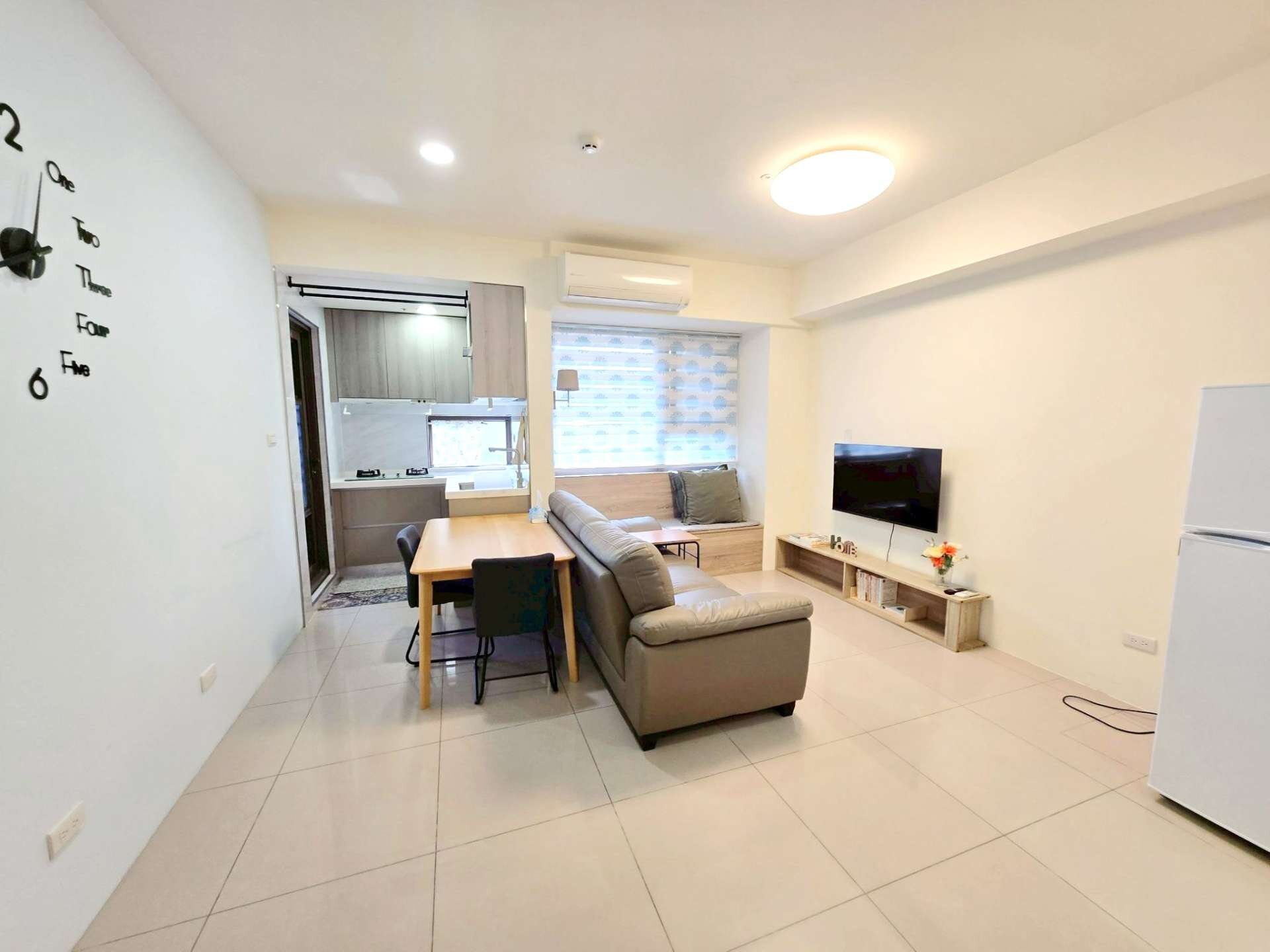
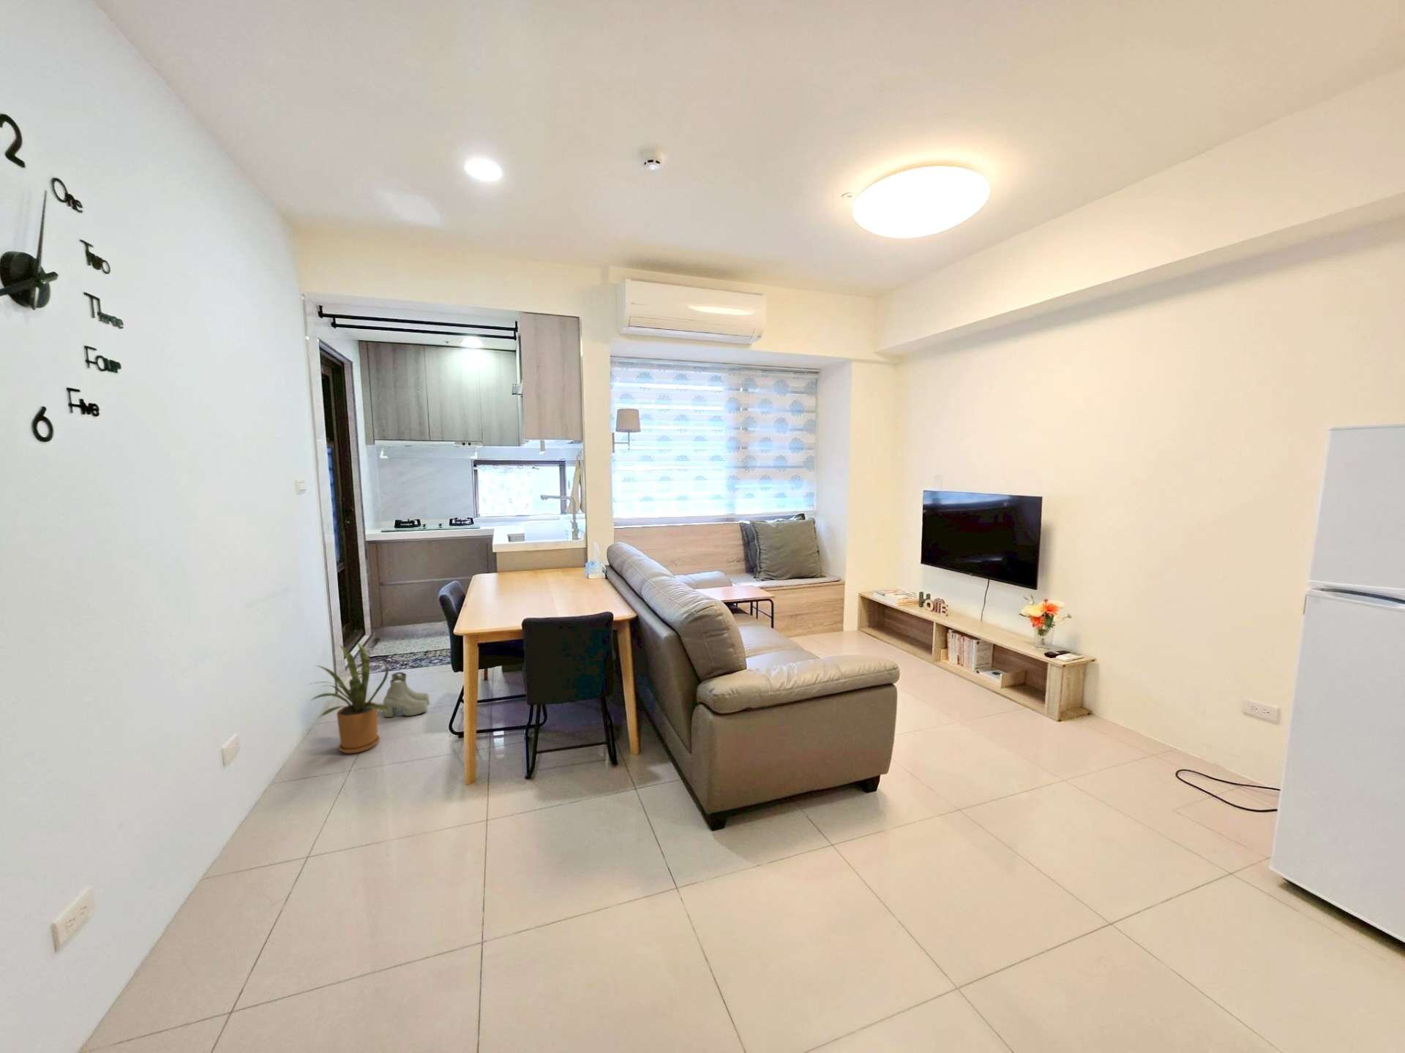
+ boots (406, 692)
+ house plant (350, 700)
